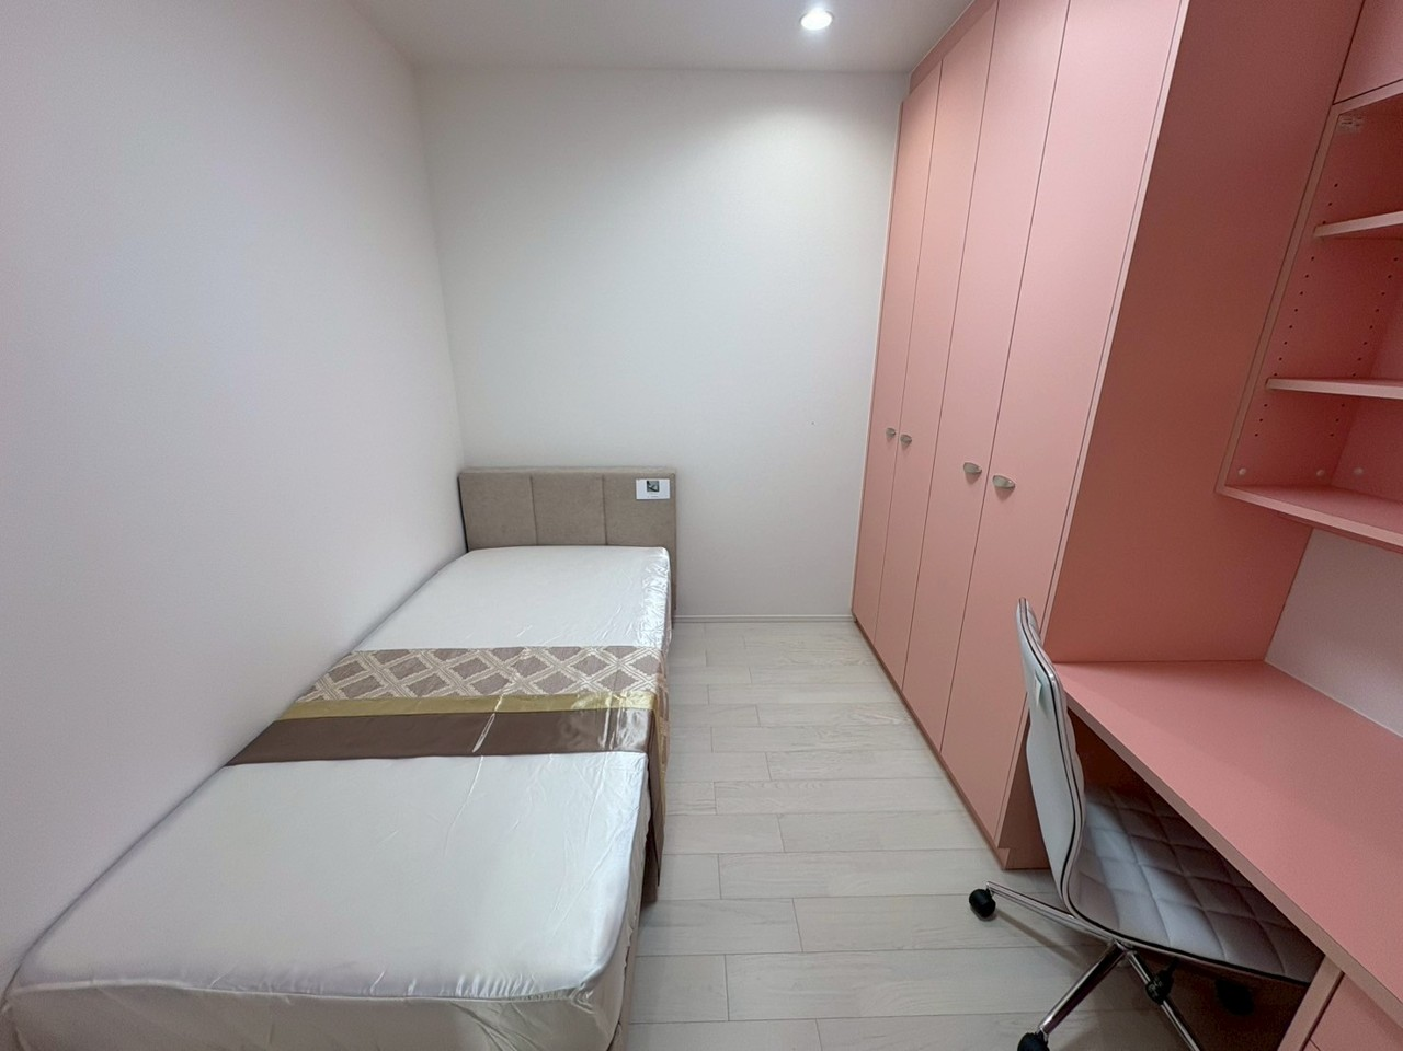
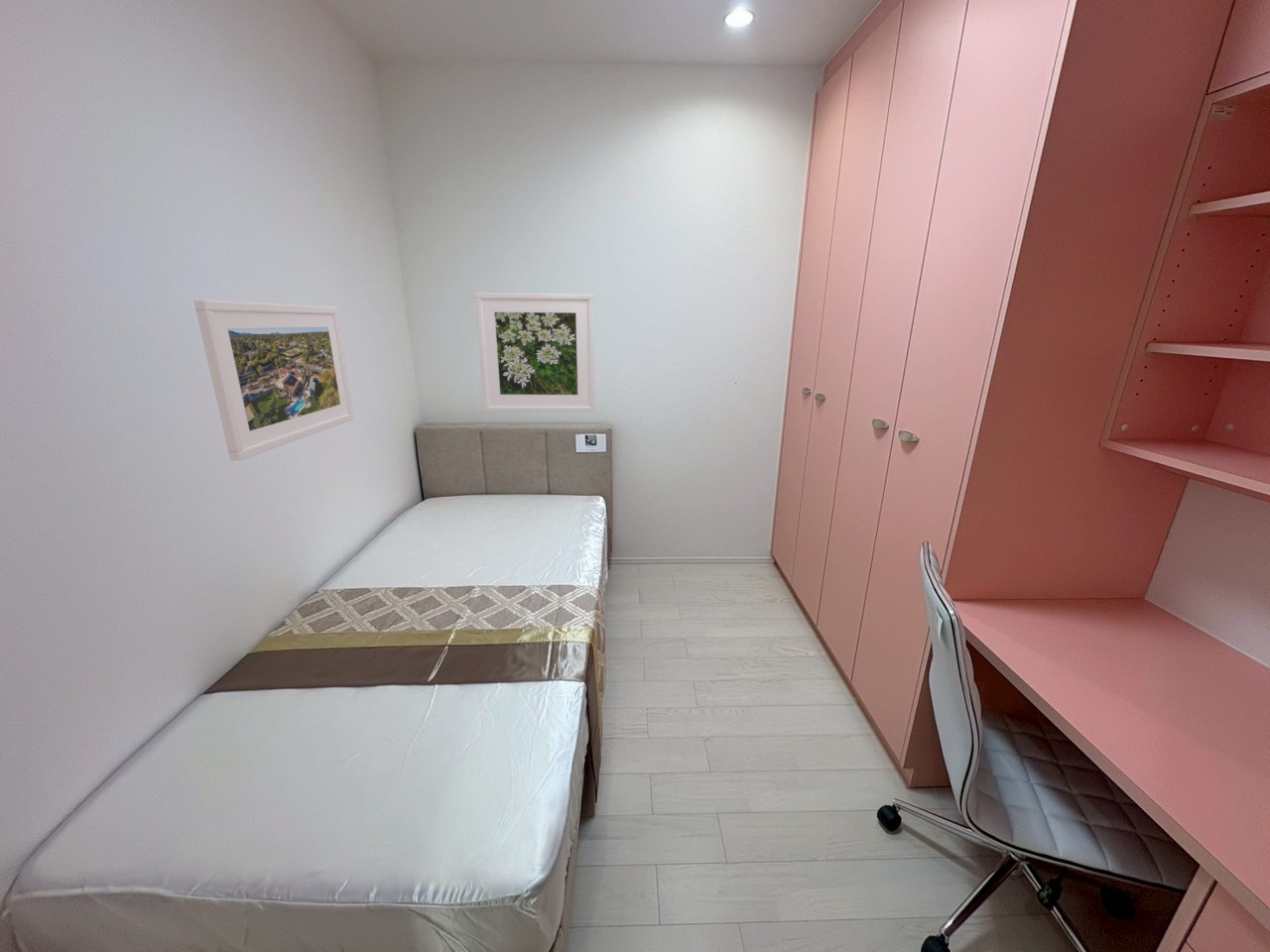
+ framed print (291, 372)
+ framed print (537, 354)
